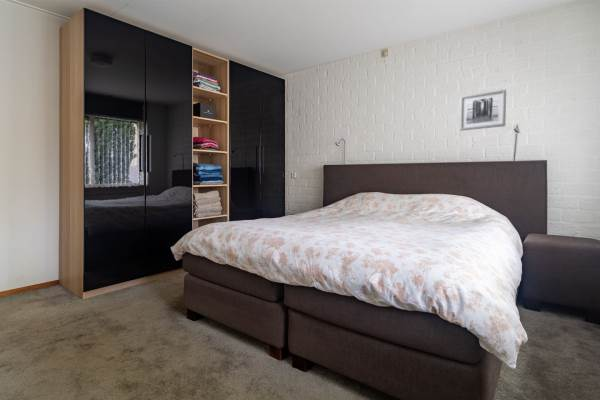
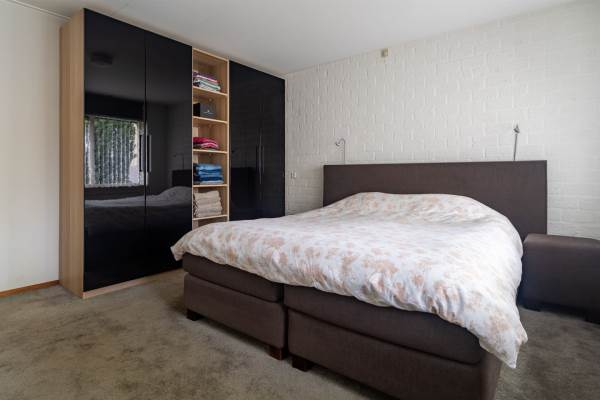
- wall art (482, 110)
